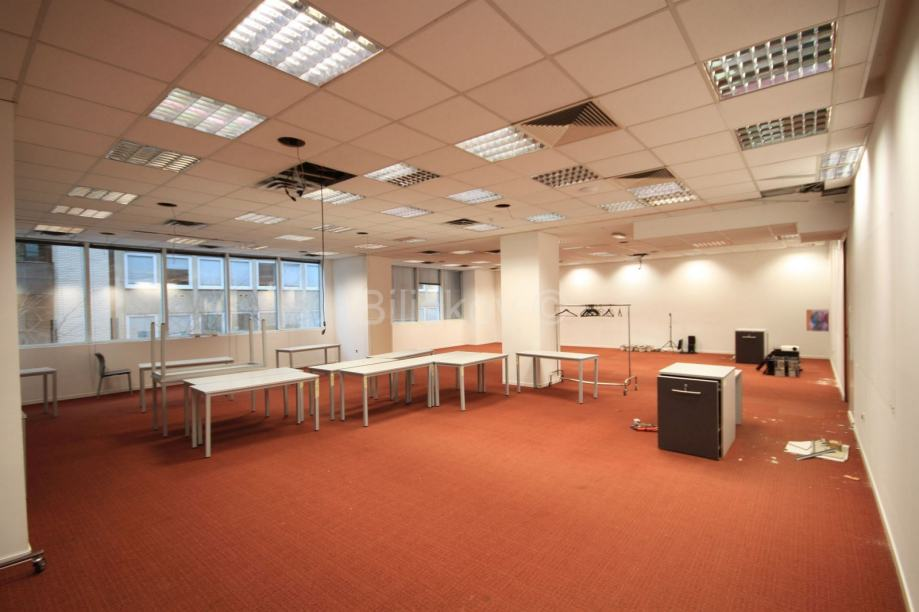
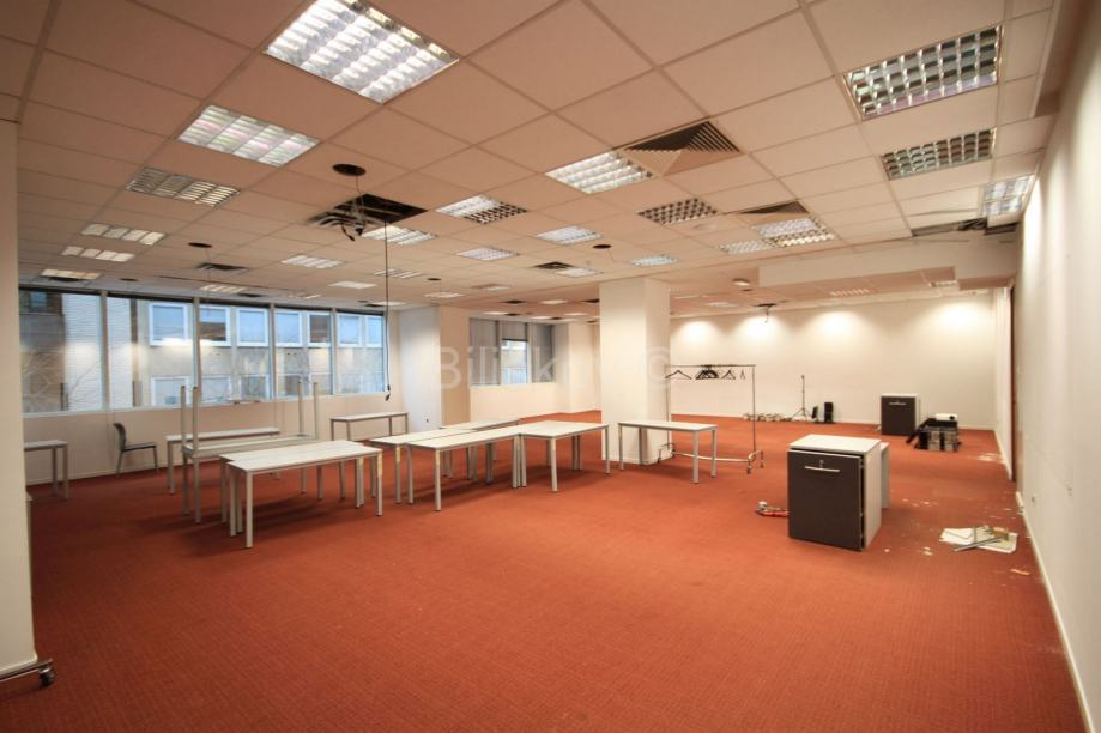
- wall art (817, 320)
